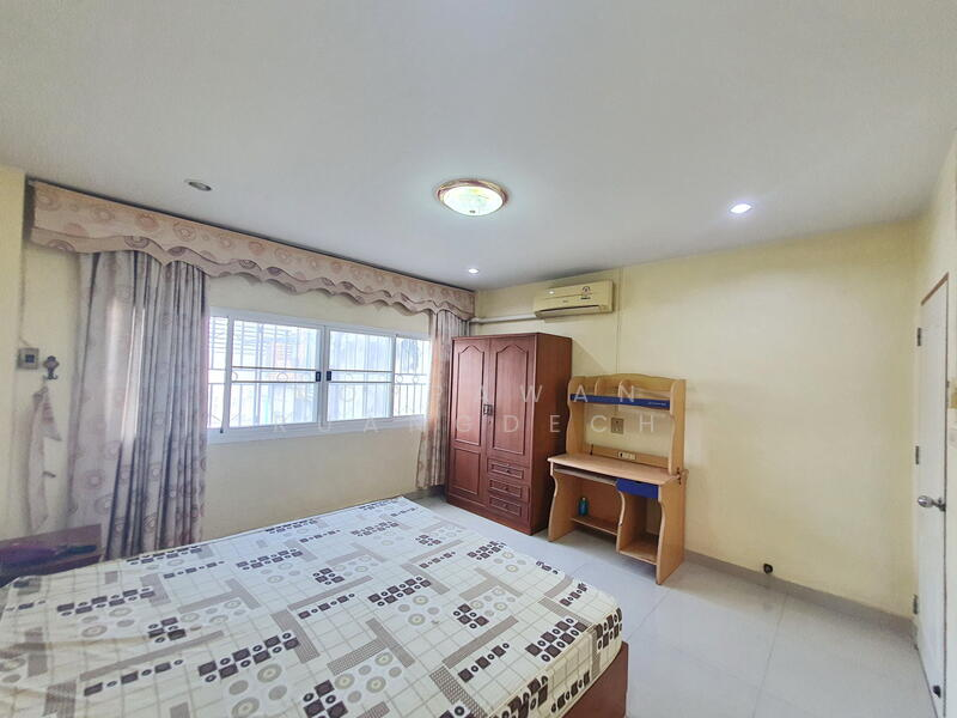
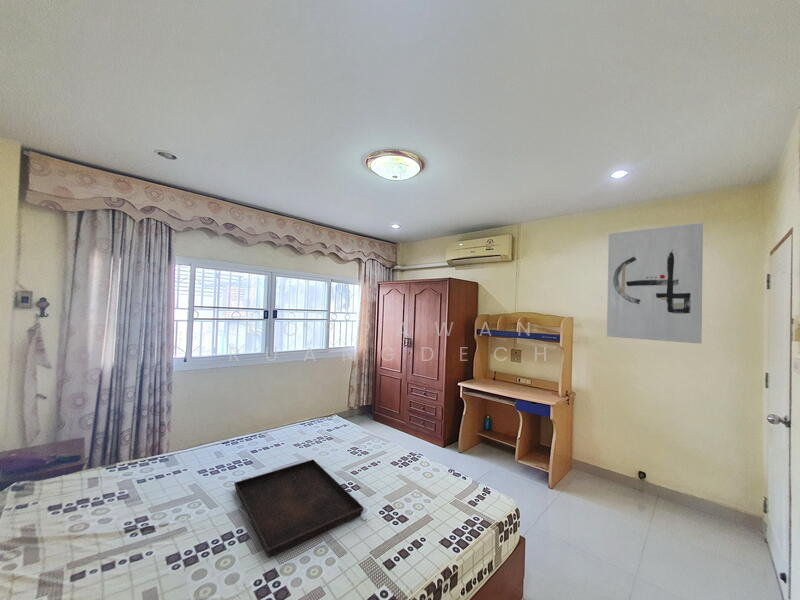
+ wall art (651, 284)
+ serving tray (295, 497)
